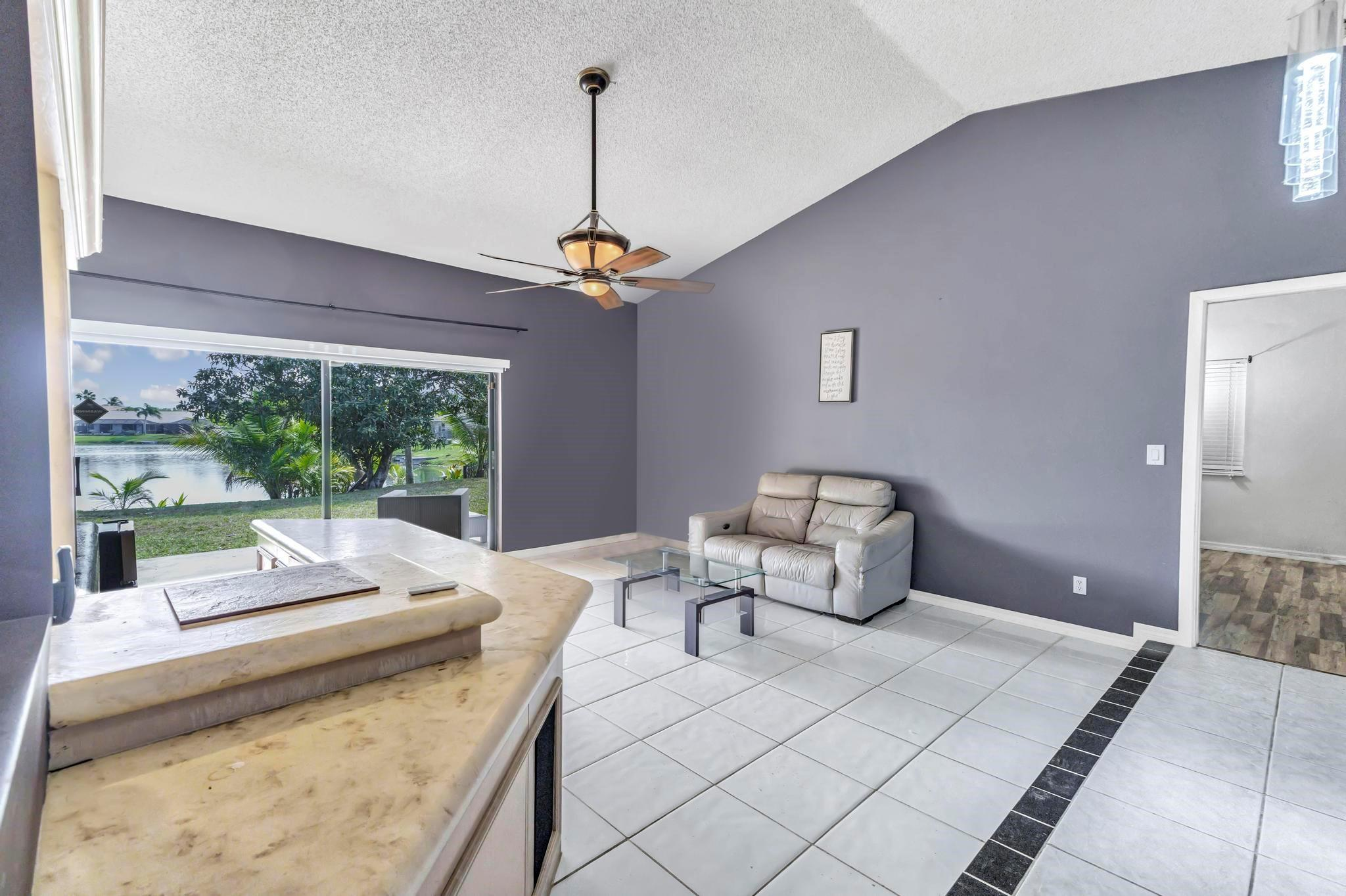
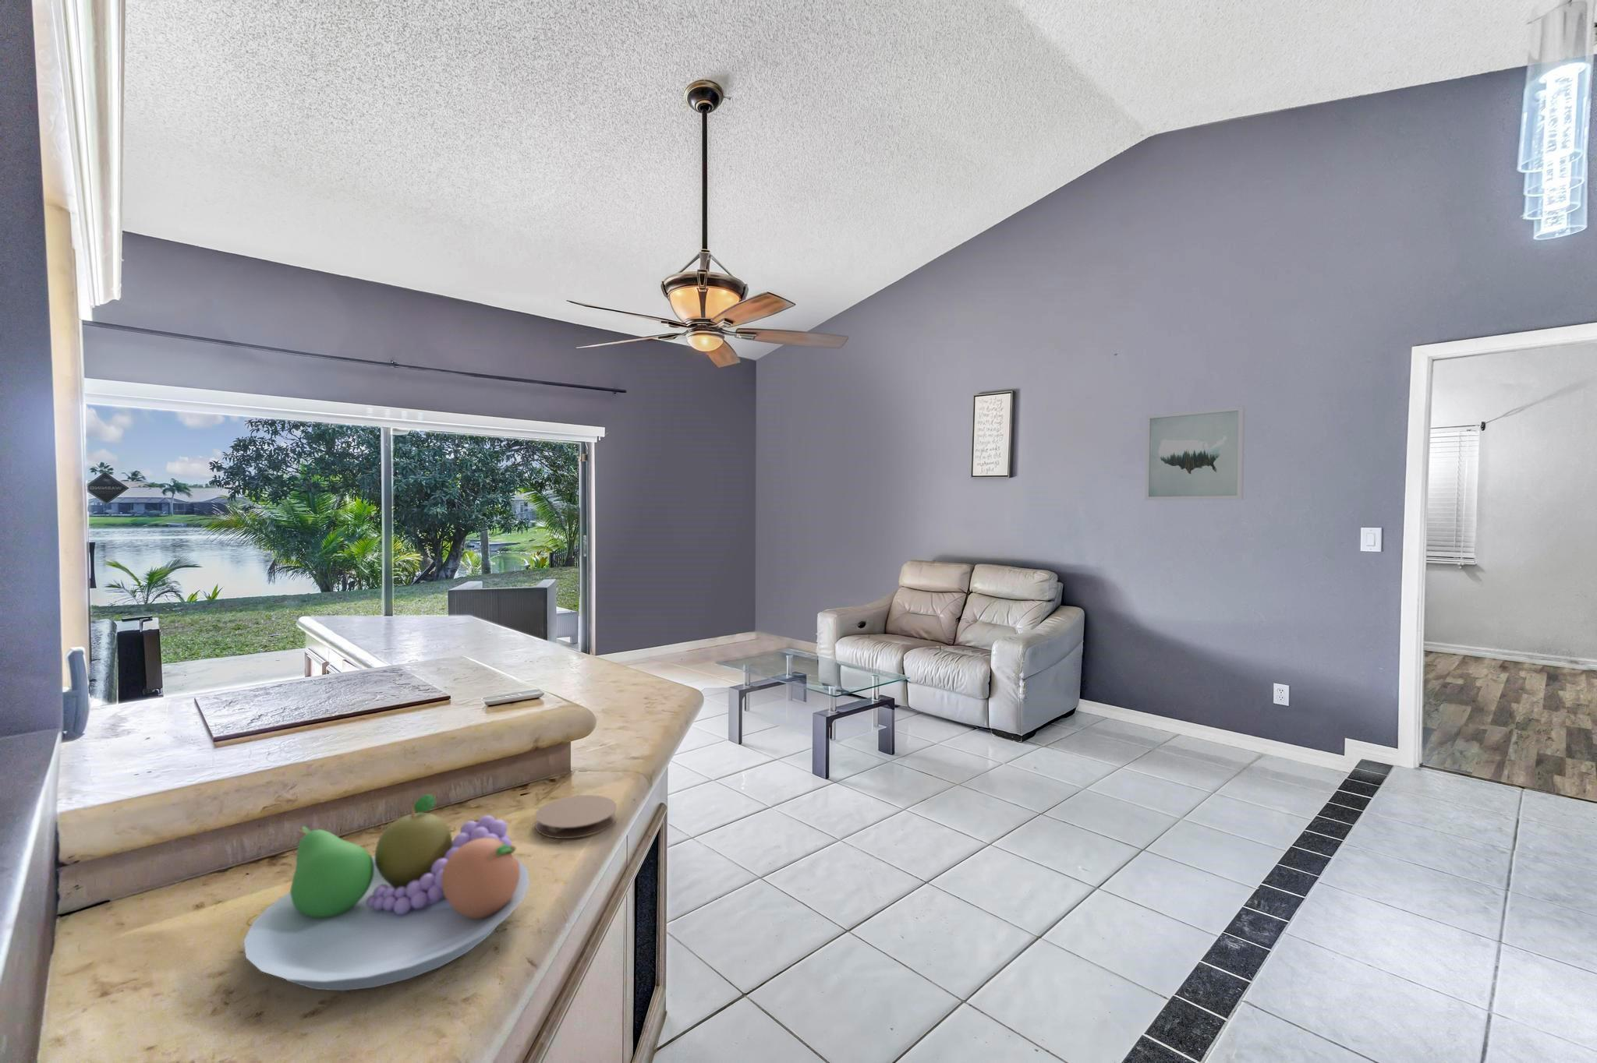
+ wall art (1192, 456)
+ coaster (577, 815)
+ fruit bowl (394, 873)
